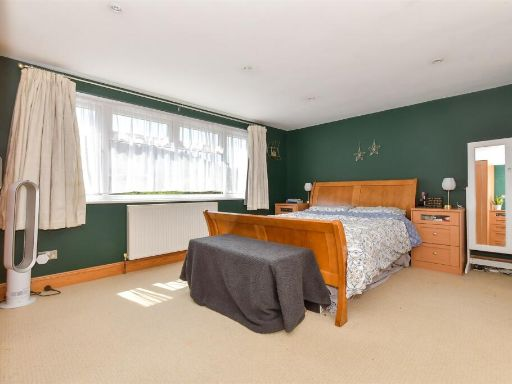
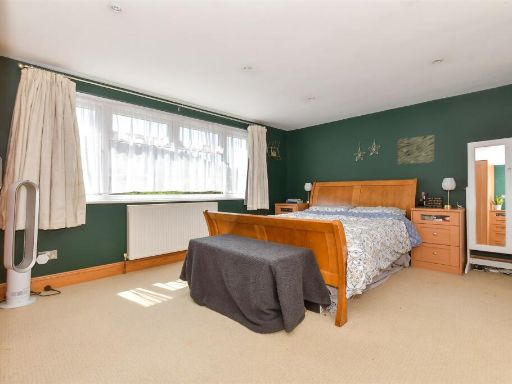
+ wall art (415, 150)
